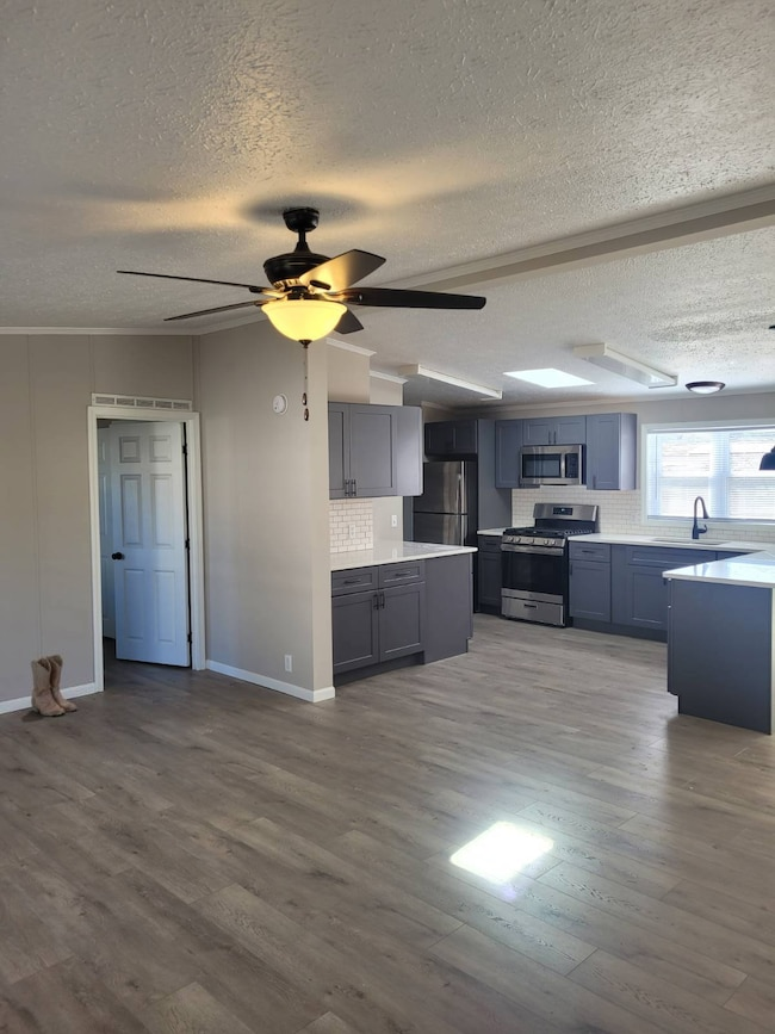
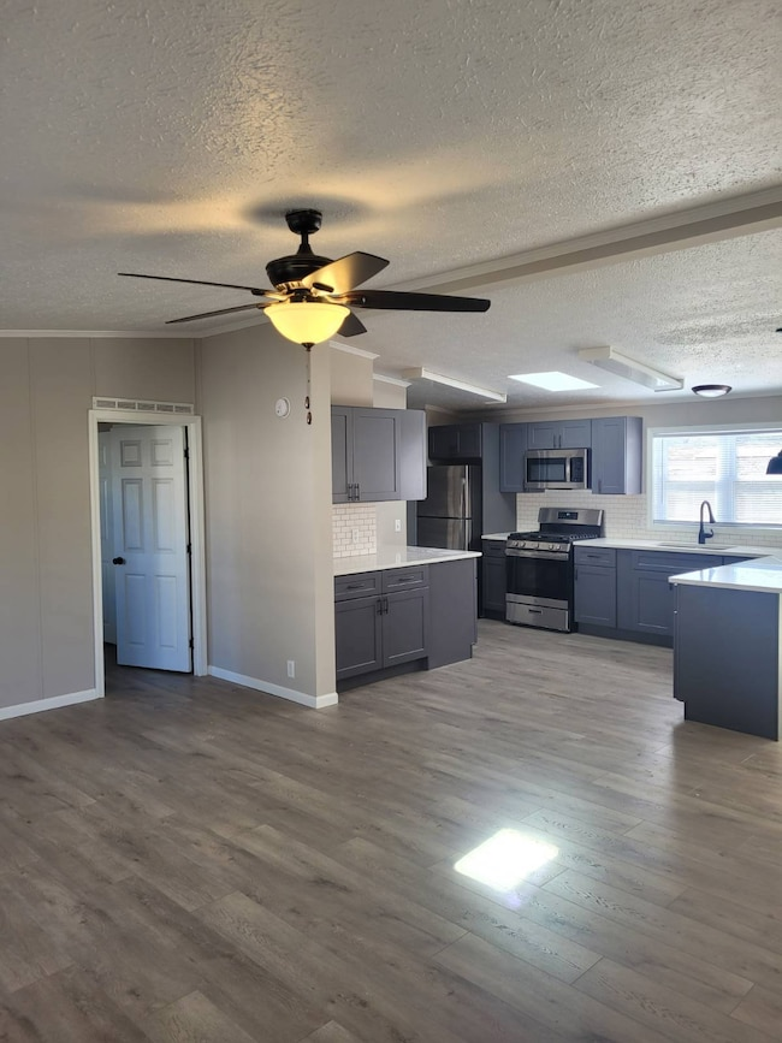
- boots (54, 682)
